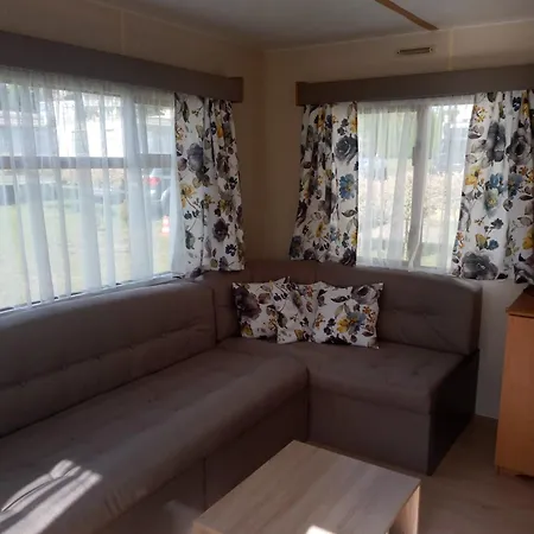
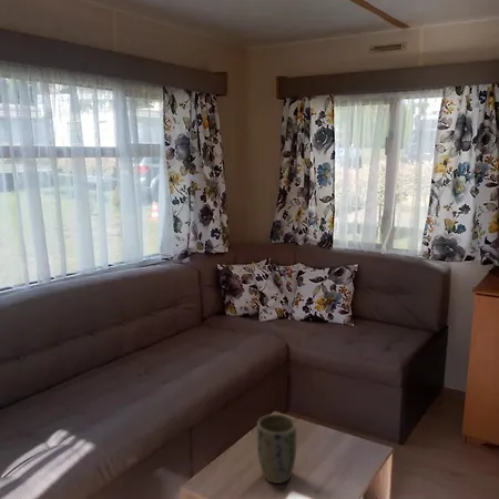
+ plant pot (276, 449)
